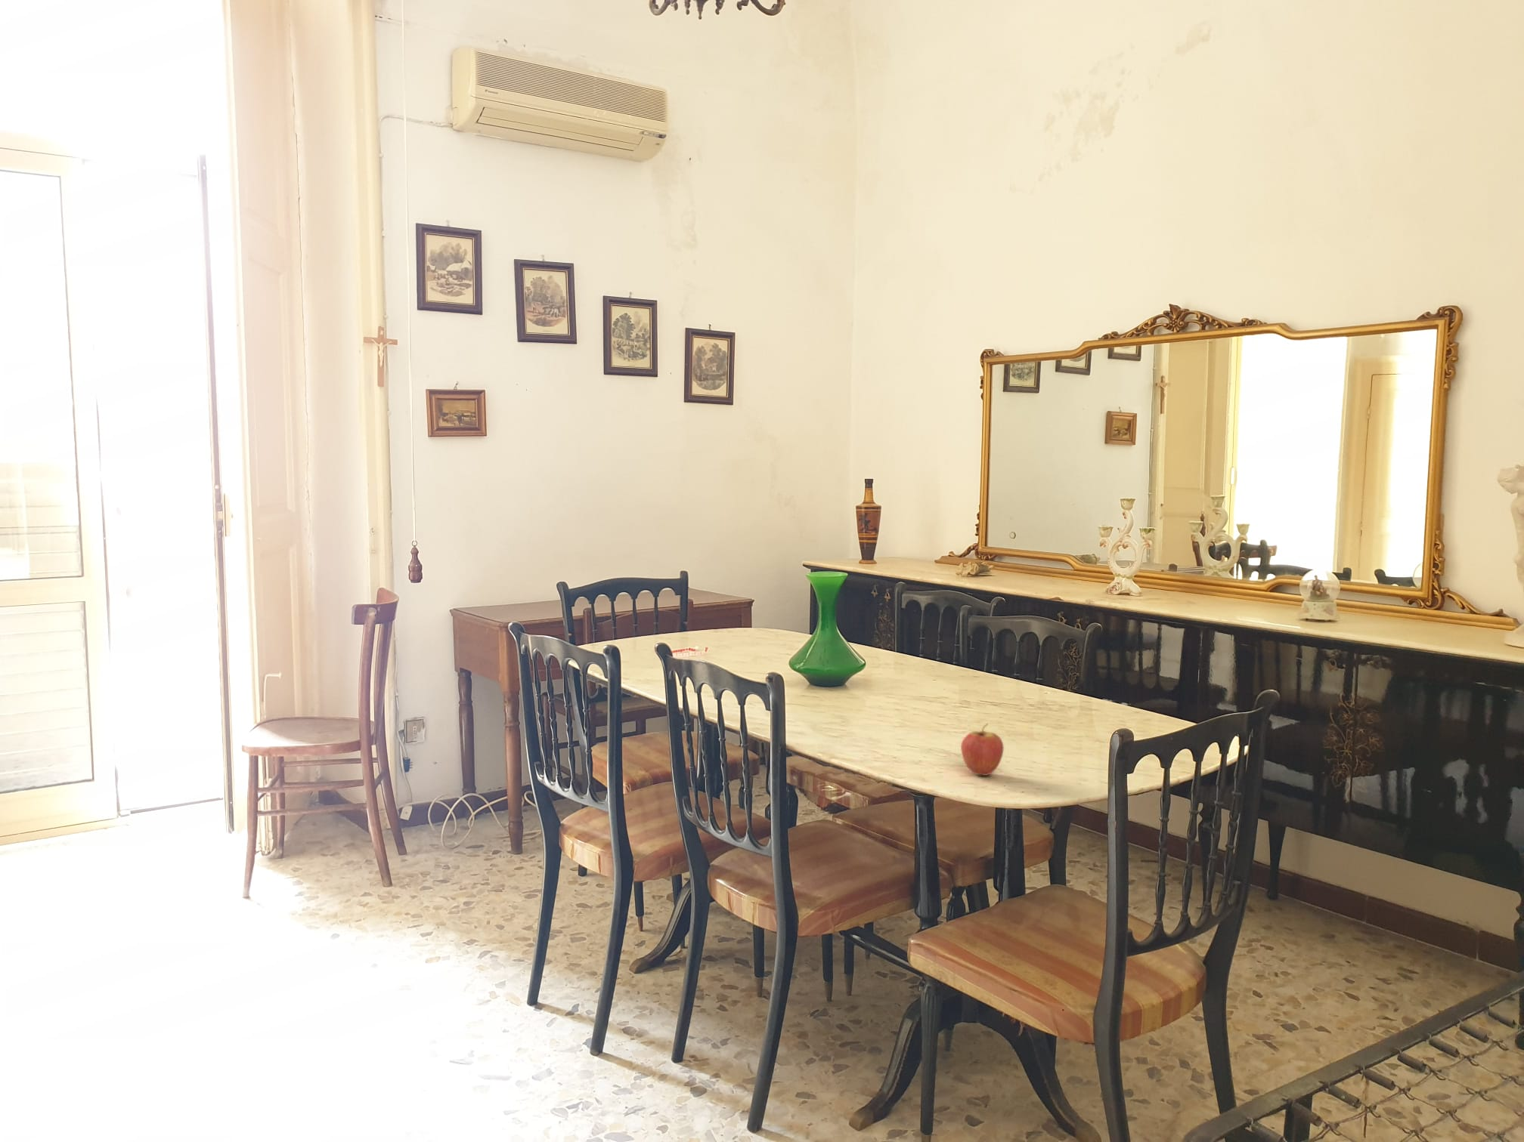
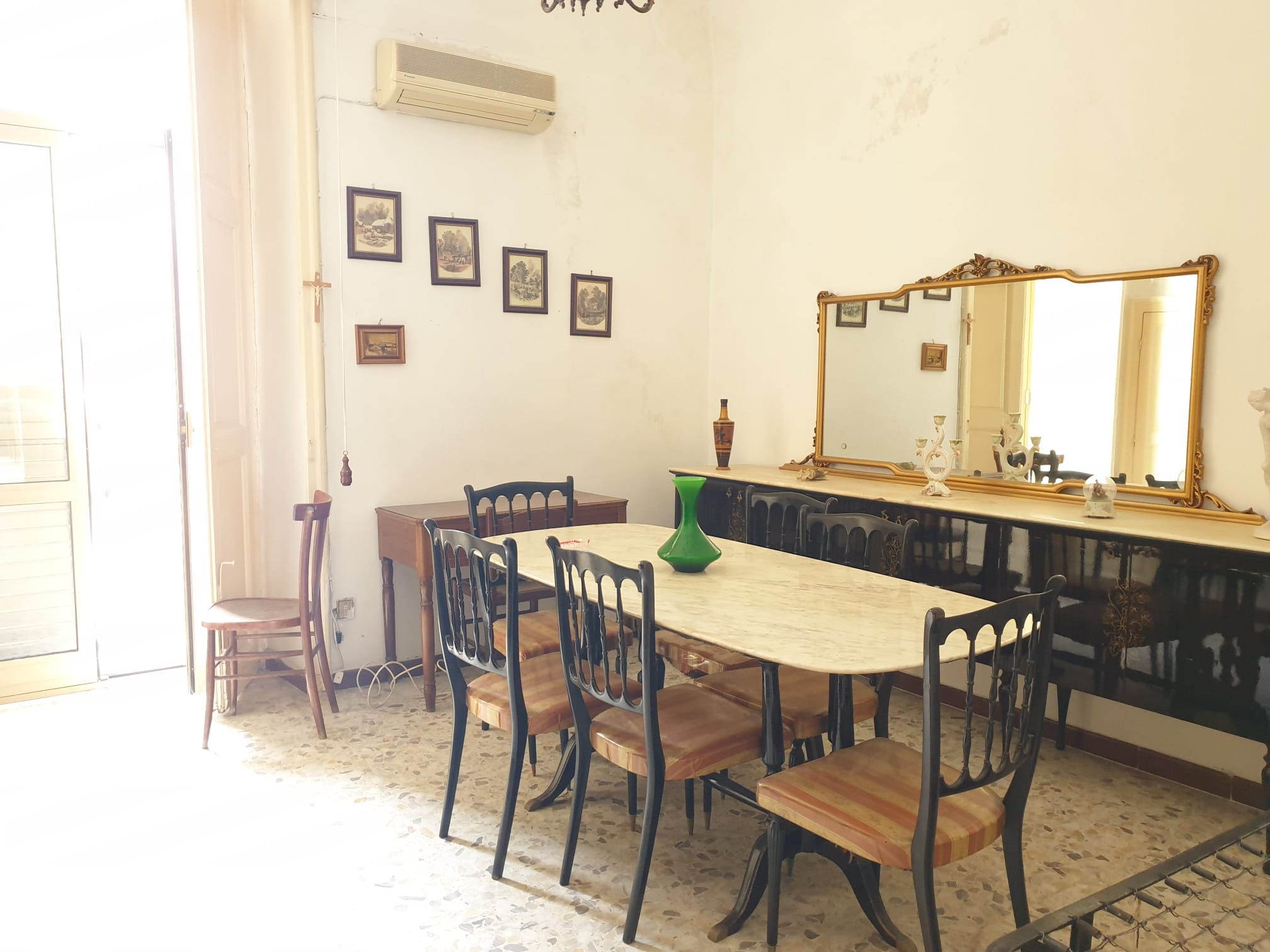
- fruit (982, 747)
